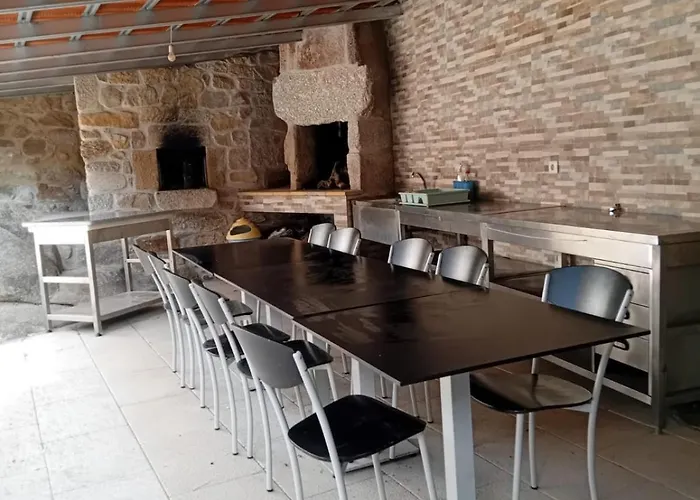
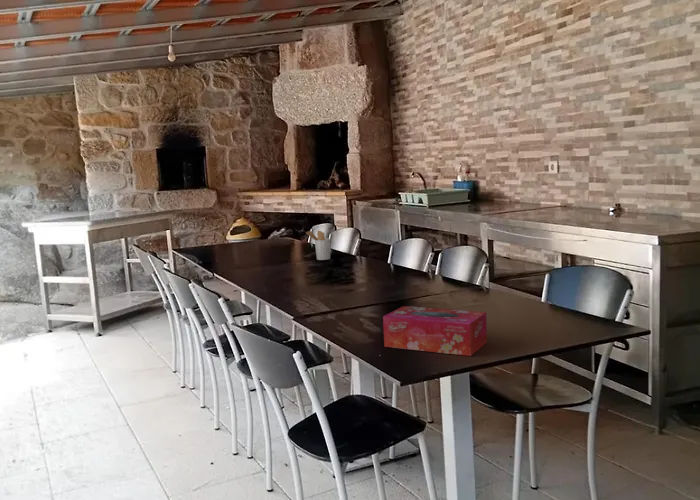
+ utensil holder (318, 244)
+ tissue box (434, 329)
